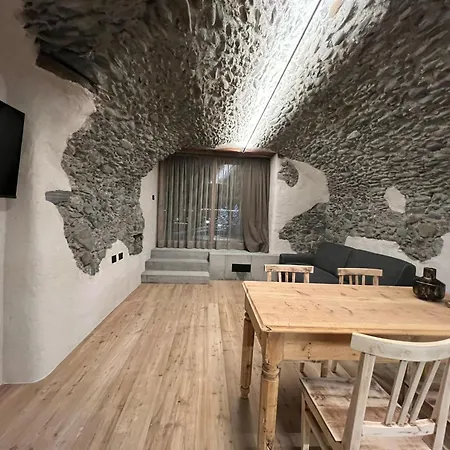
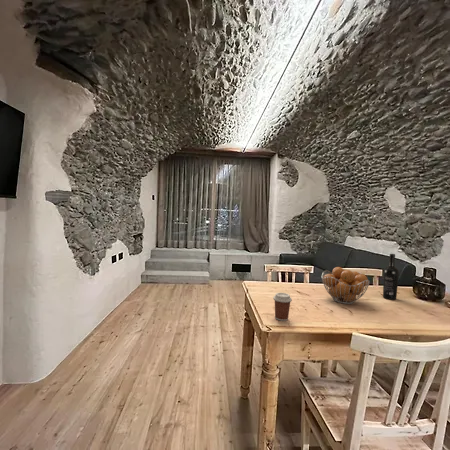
+ wine bottle (390, 276)
+ coffee cup (282, 306)
+ fruit basket (344, 284)
